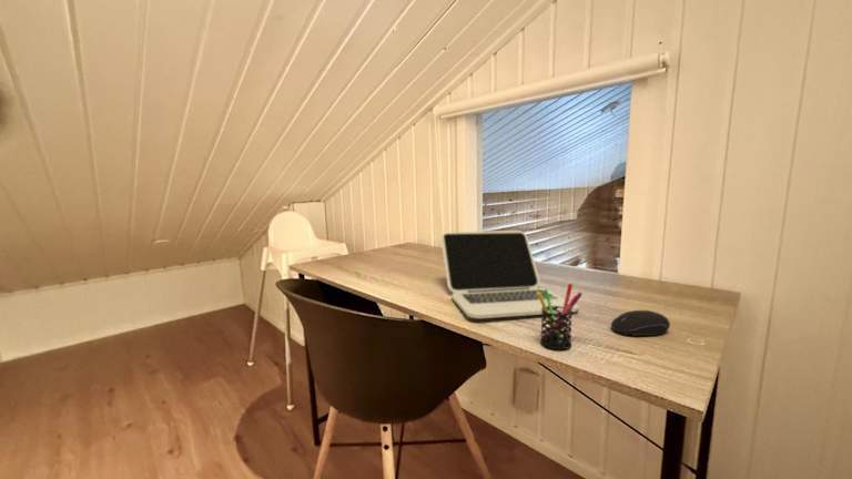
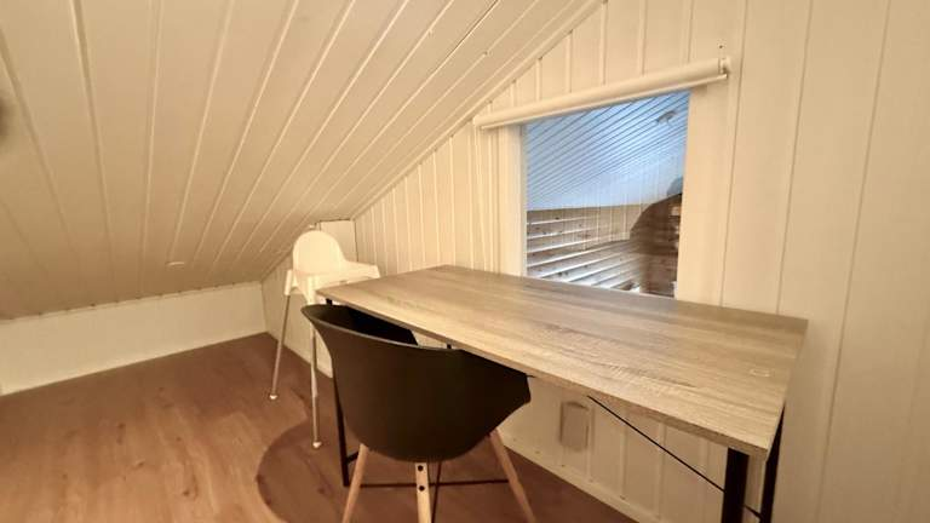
- pen holder (556, 314)
- laptop (501, 266)
- computer mouse (639, 320)
